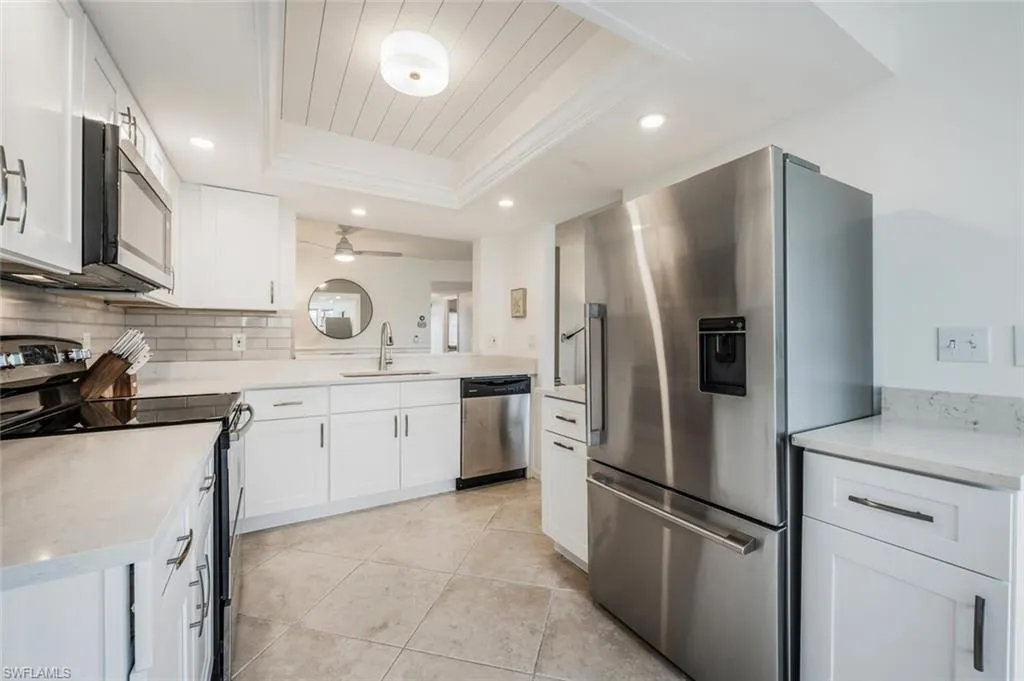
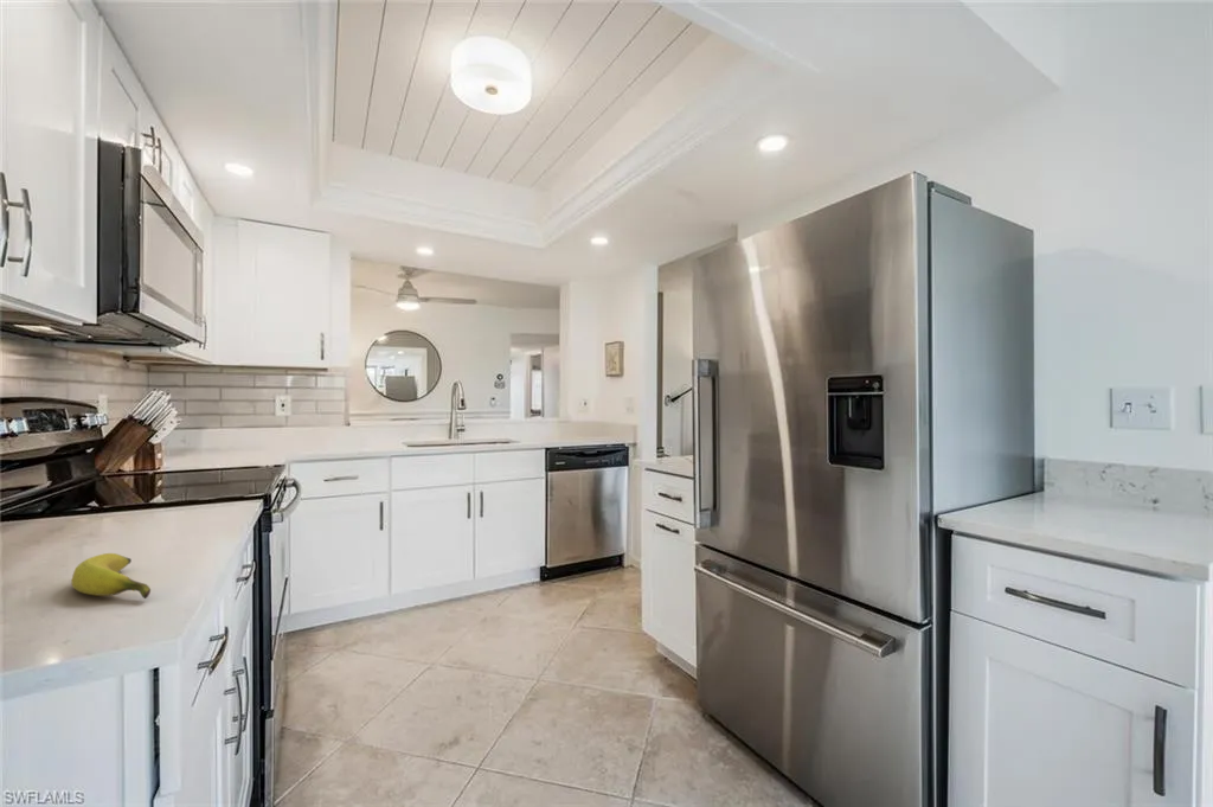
+ banana (111, 572)
